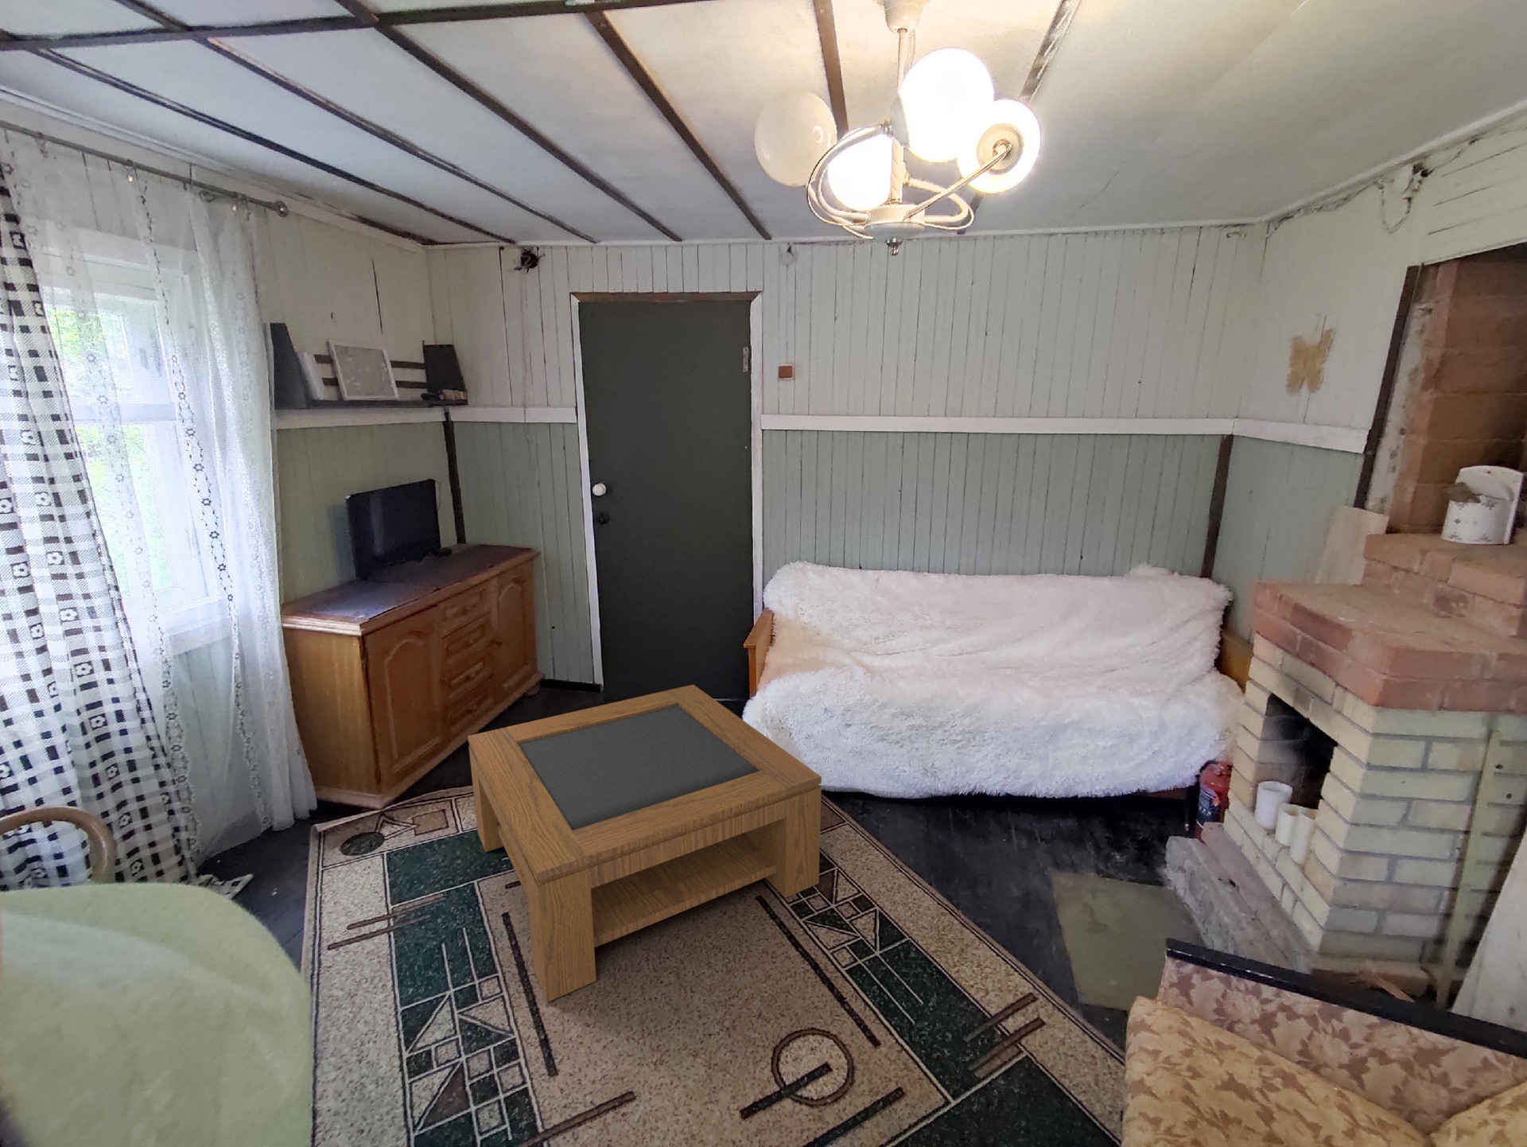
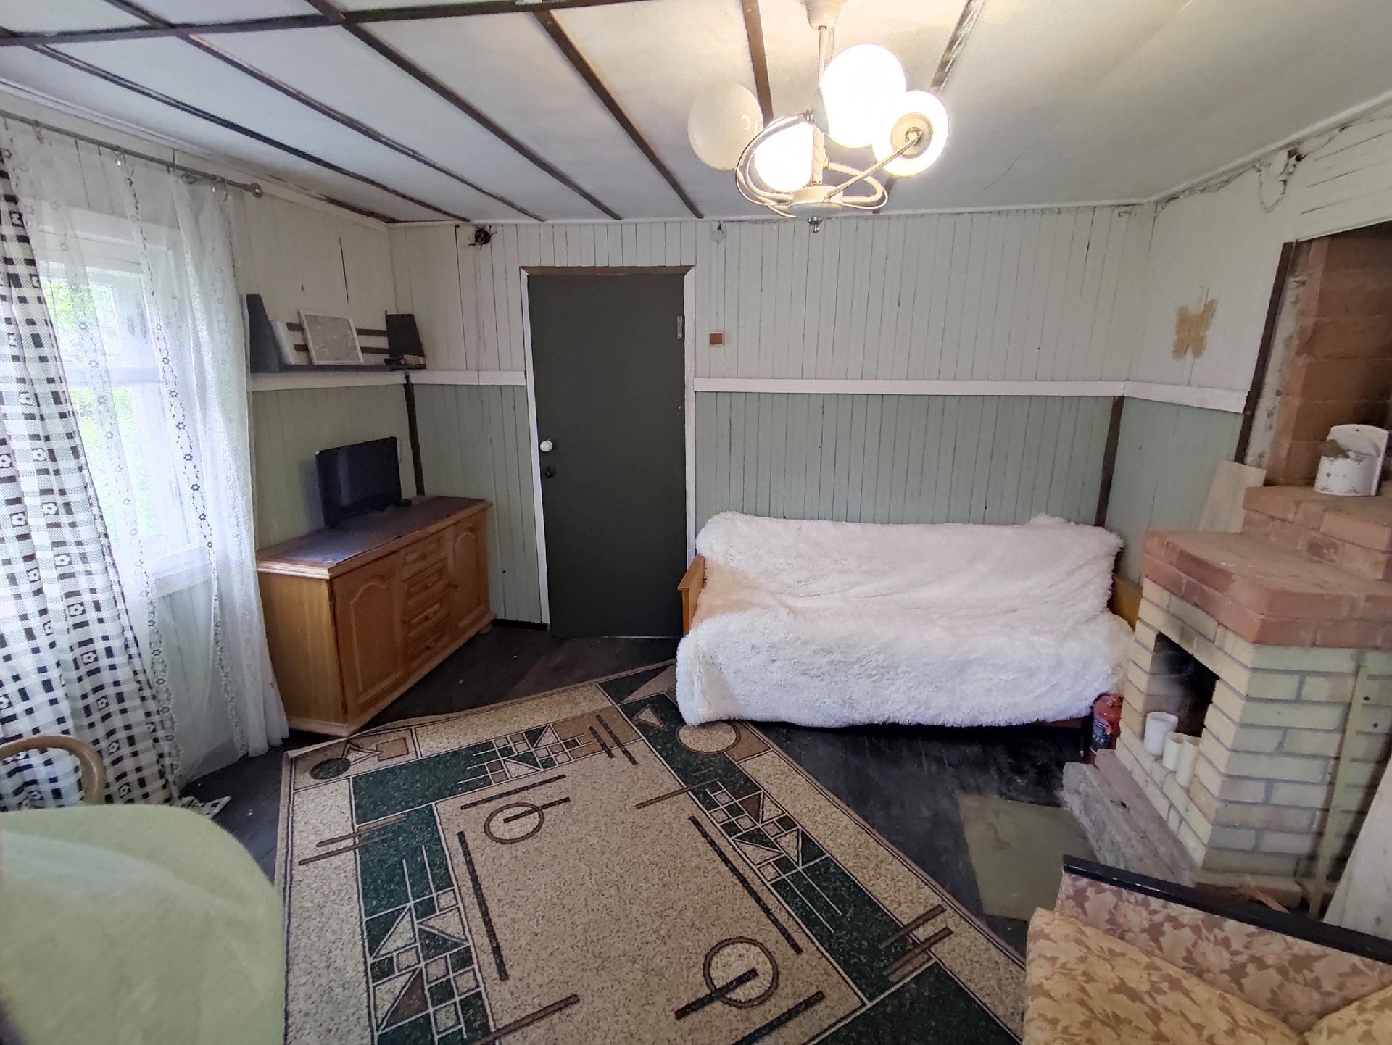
- coffee table (636, 806)
